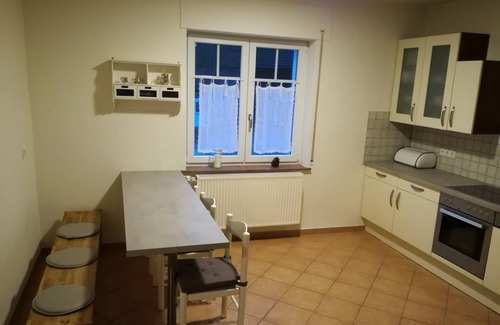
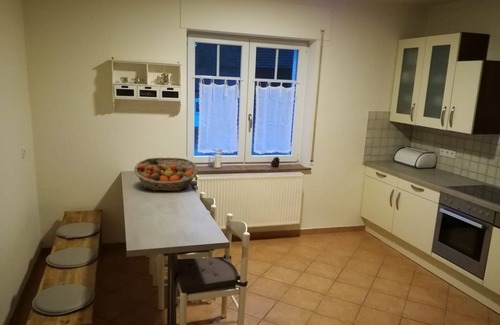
+ fruit basket (166, 173)
